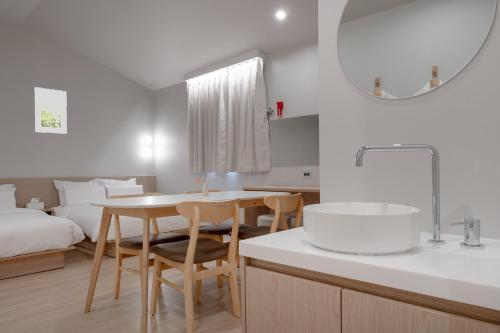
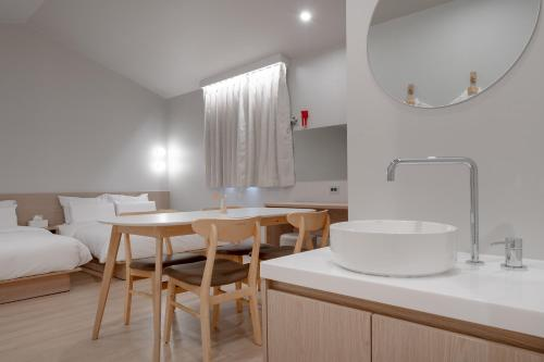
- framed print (51, 111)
